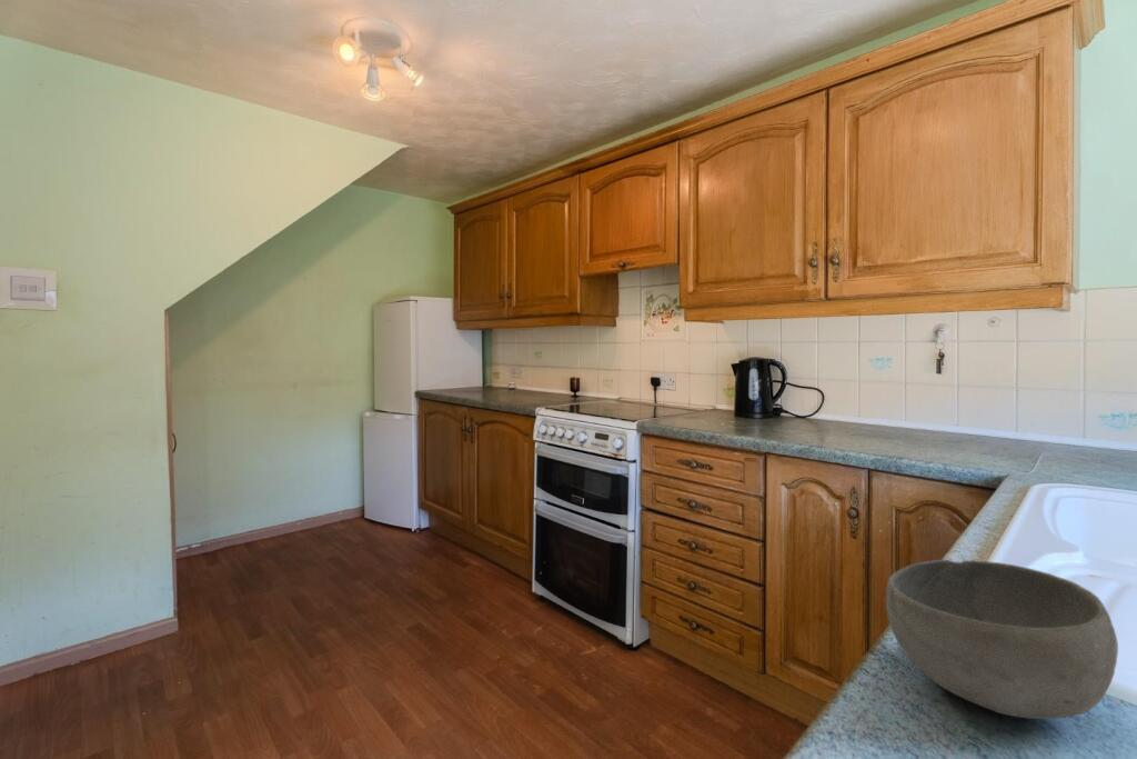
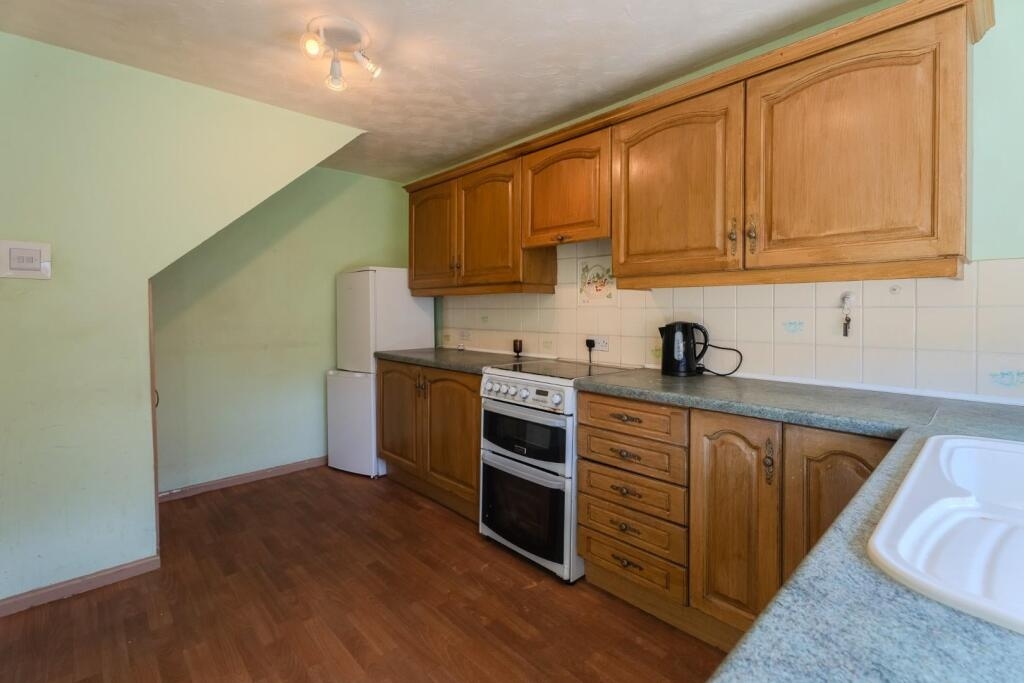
- bowl (990, 637)
